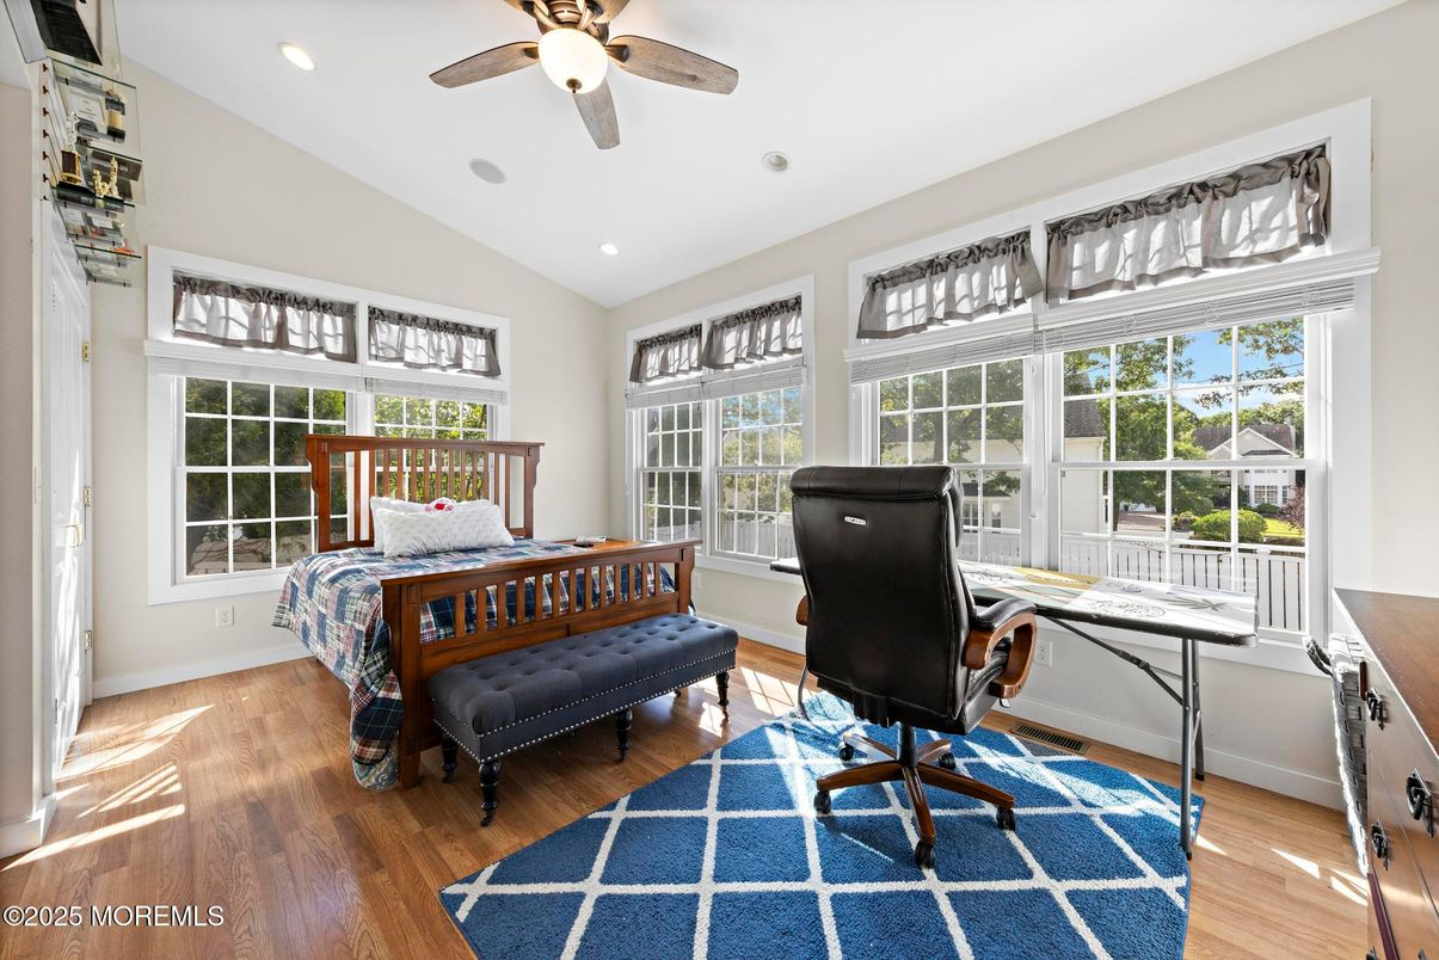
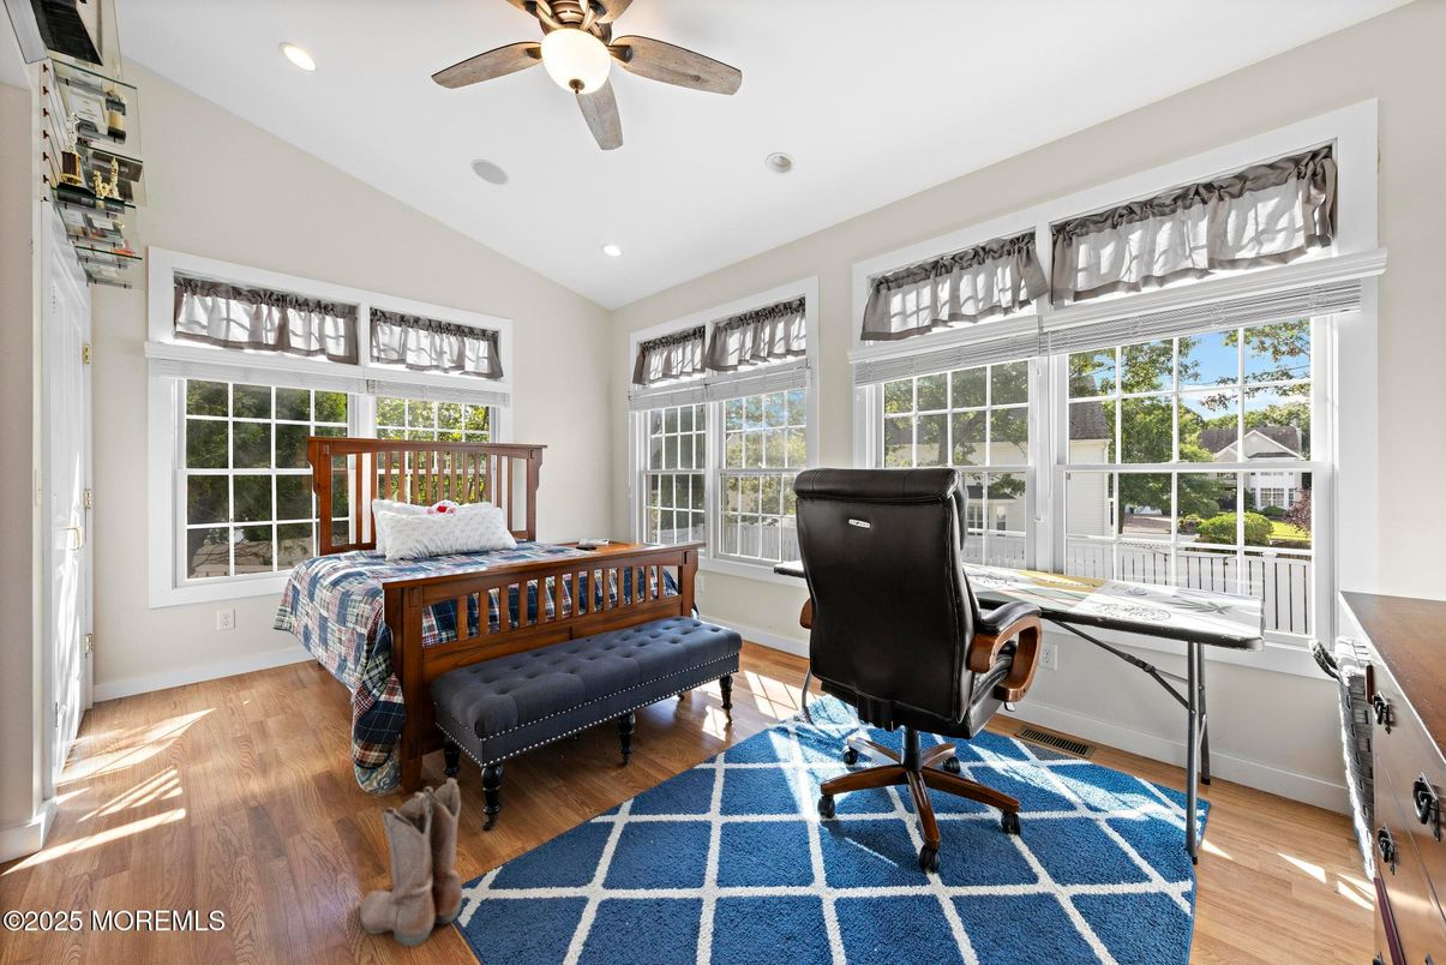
+ boots (410, 849)
